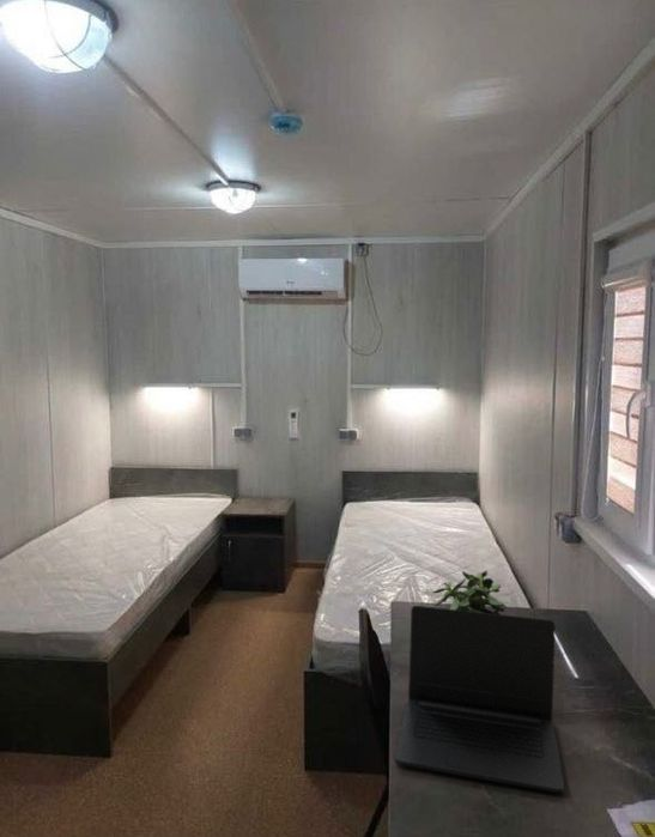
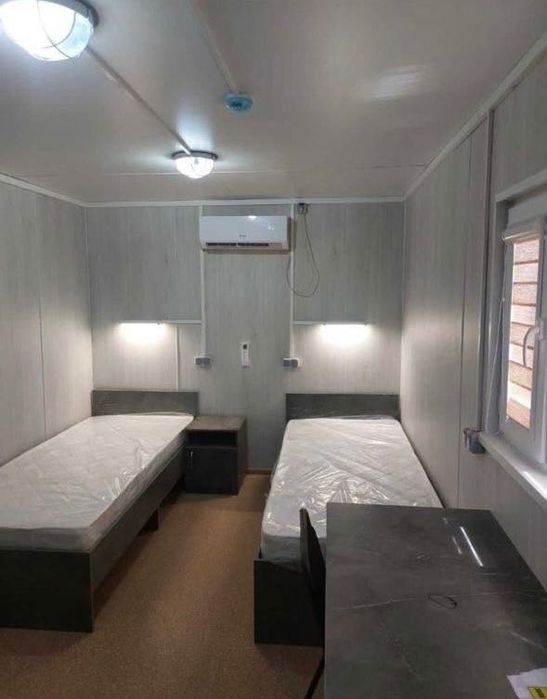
- potted plant (468, 611)
- laptop (478, 689)
